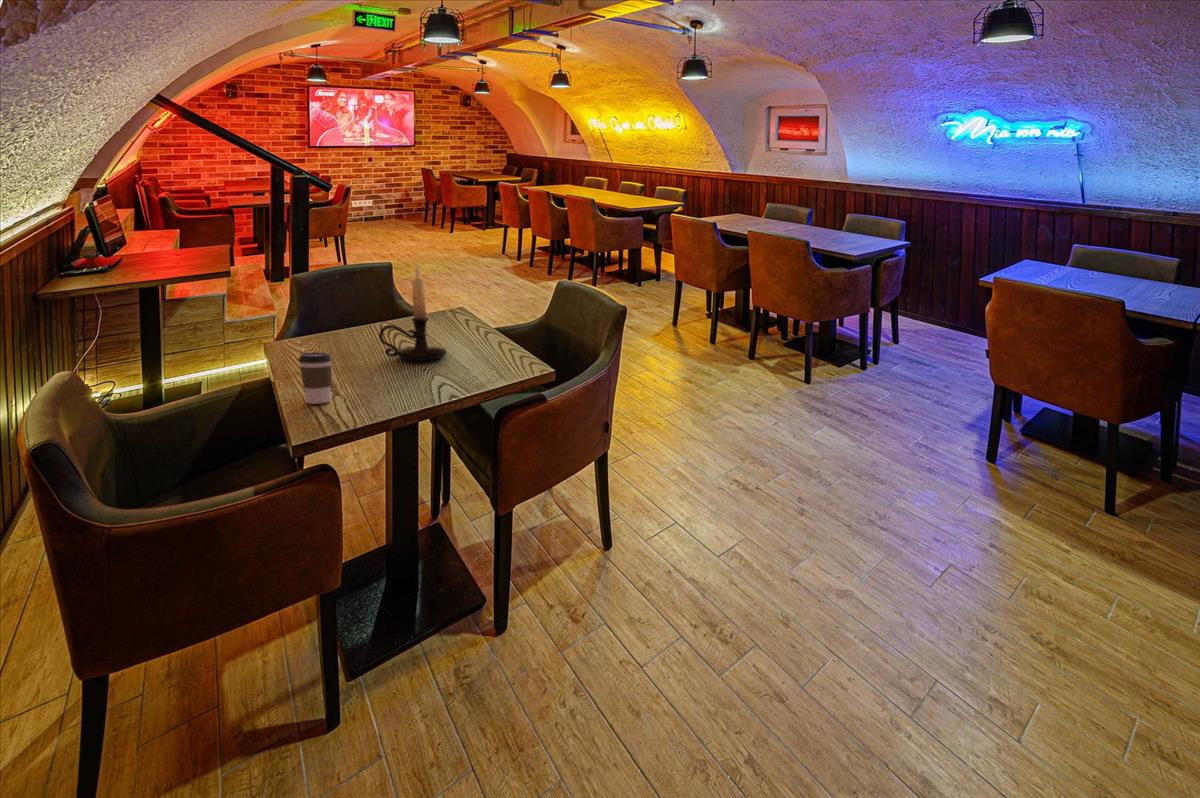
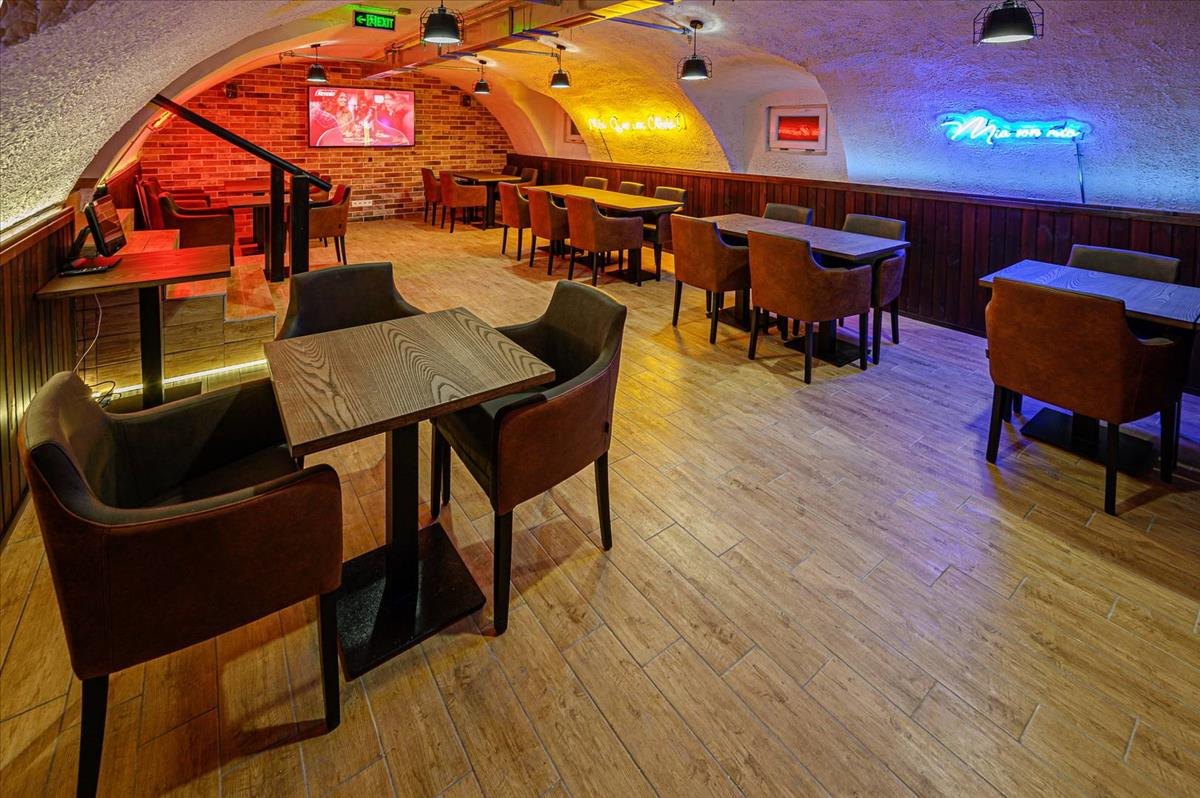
- candle holder (412, 310)
- coffee cup (316, 377)
